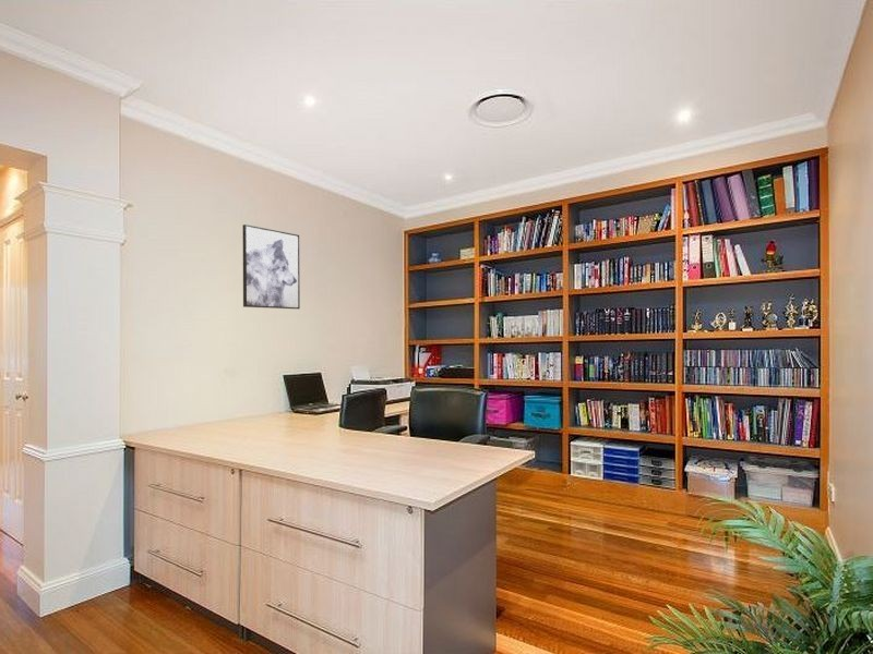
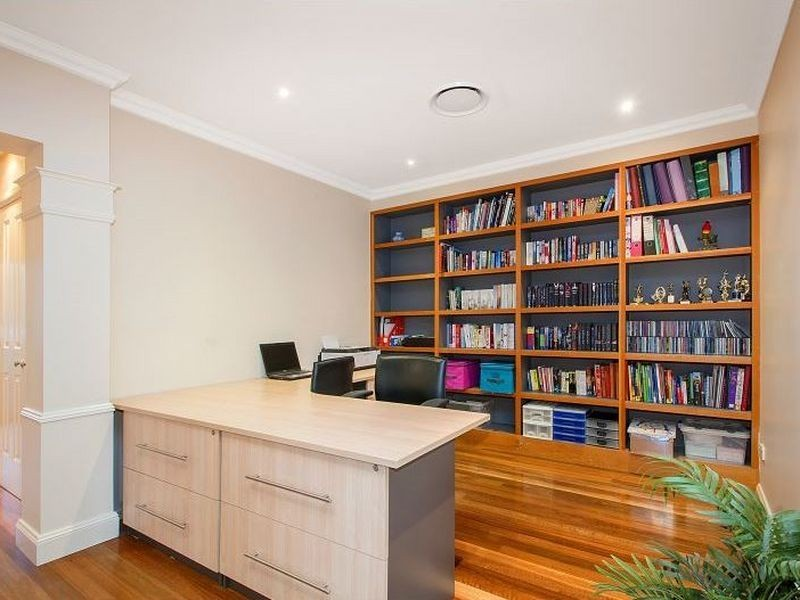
- wall art (272, 268)
